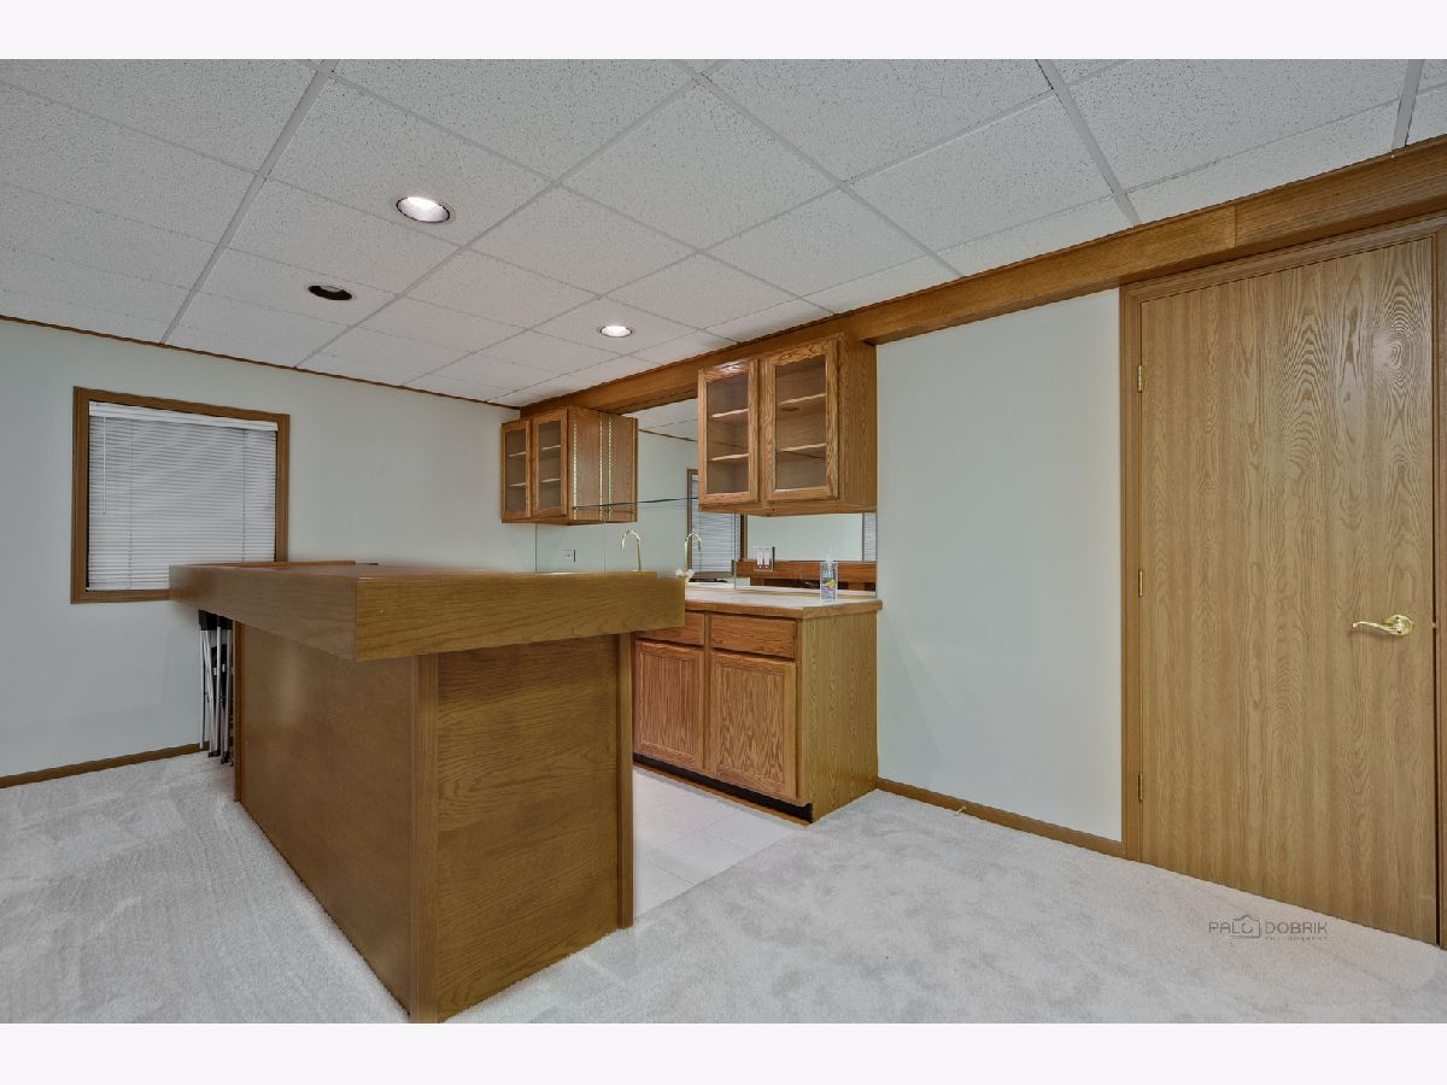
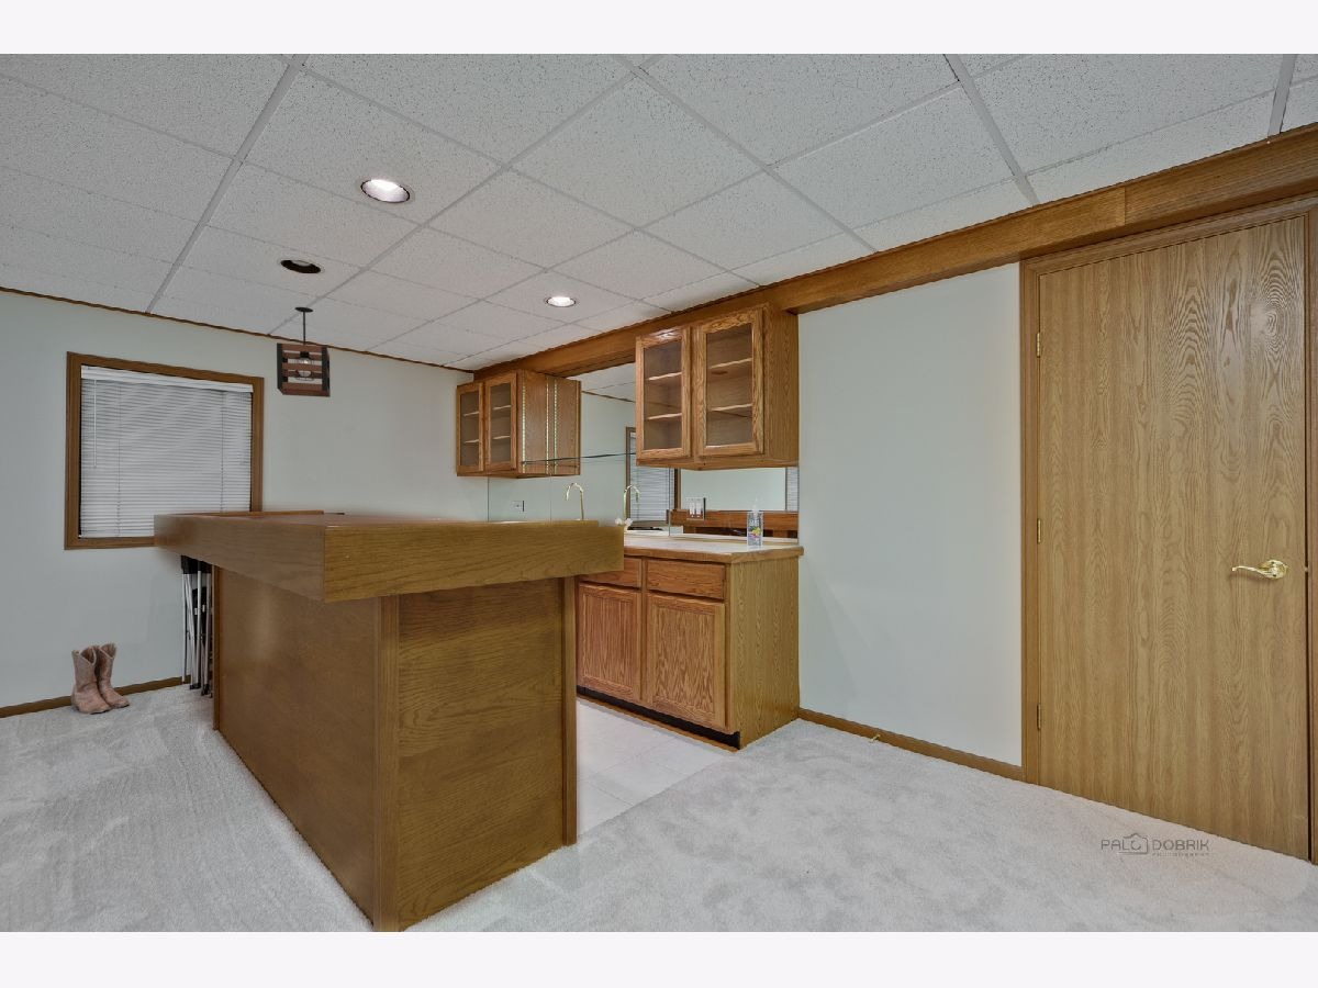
+ boots (100, 675)
+ pendant light (304, 350)
